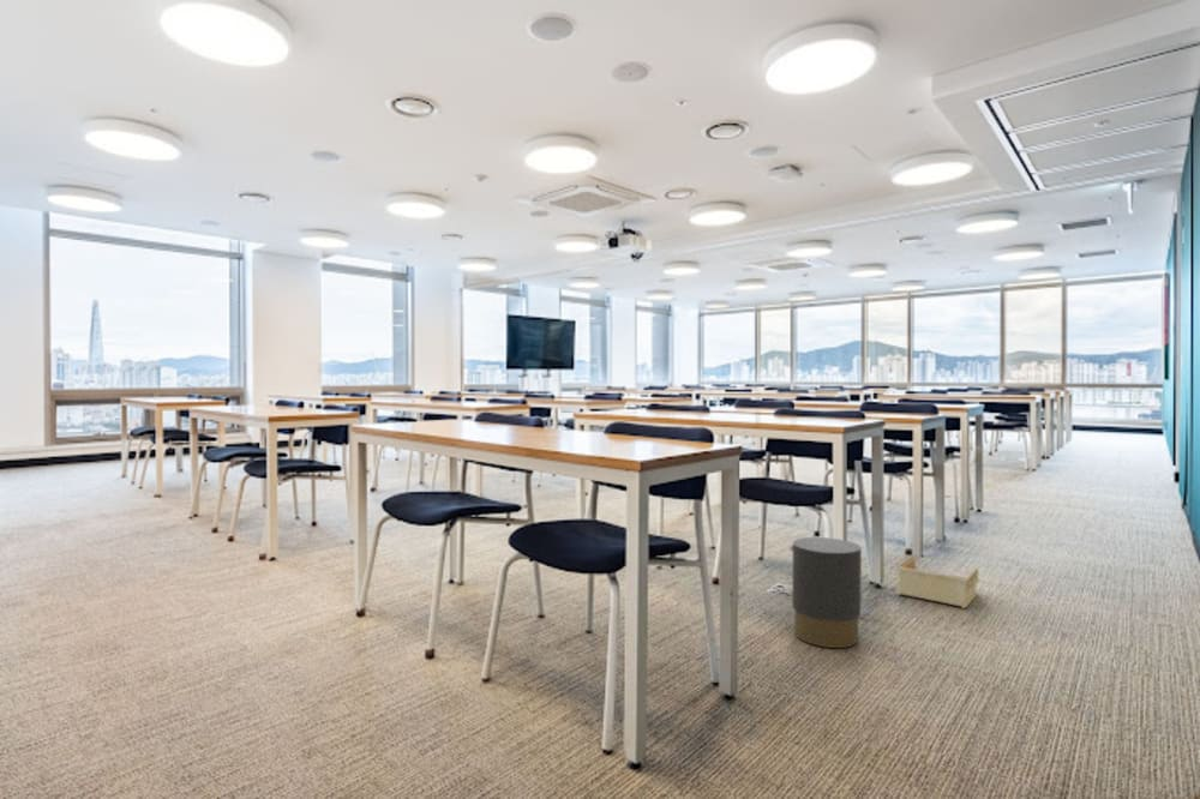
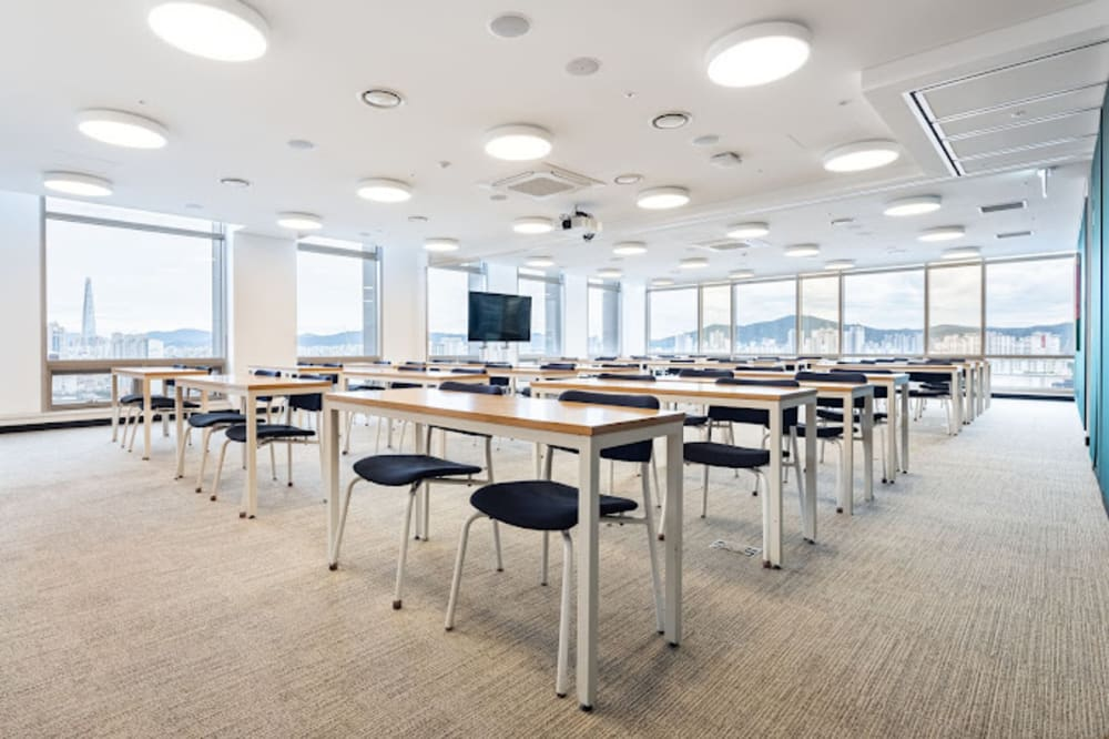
- storage bin (937, 579)
- trash can (823, 585)
